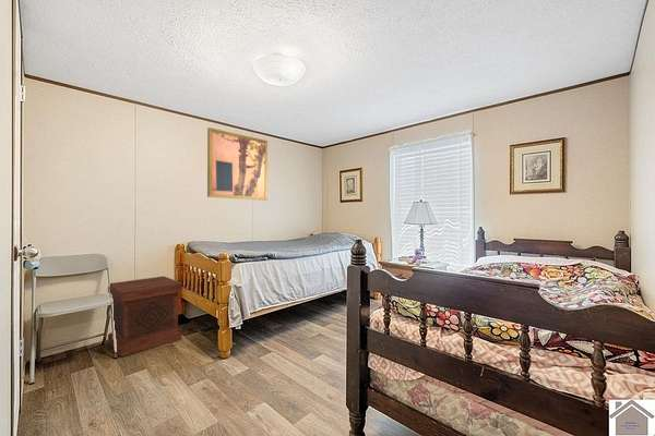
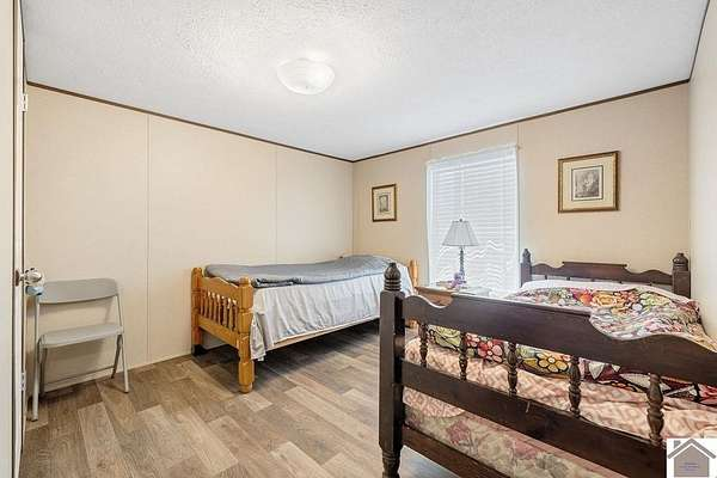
- wall art (239, 167)
- side table (144, 311)
